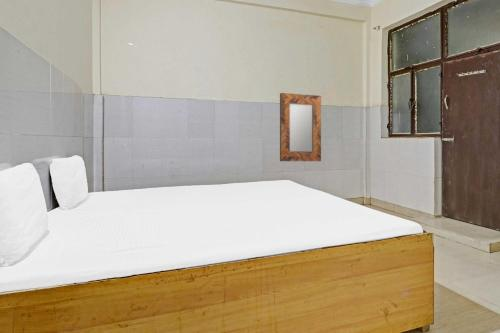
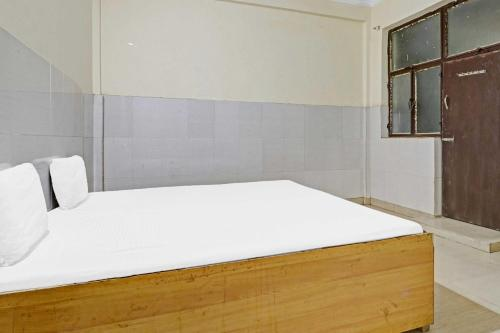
- home mirror (300, 128)
